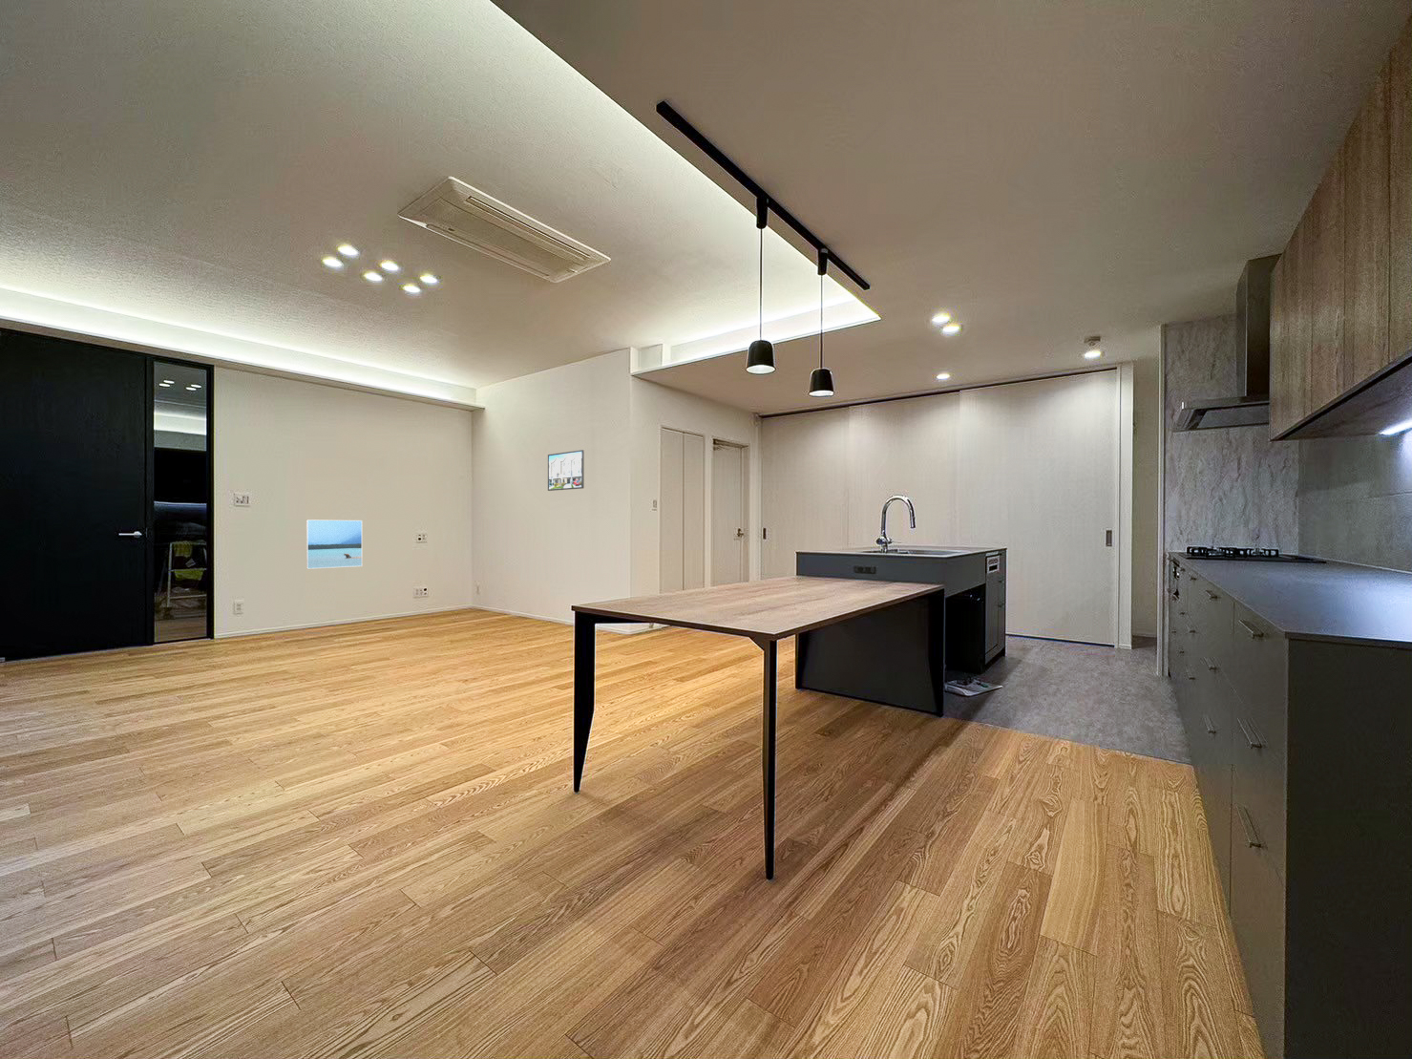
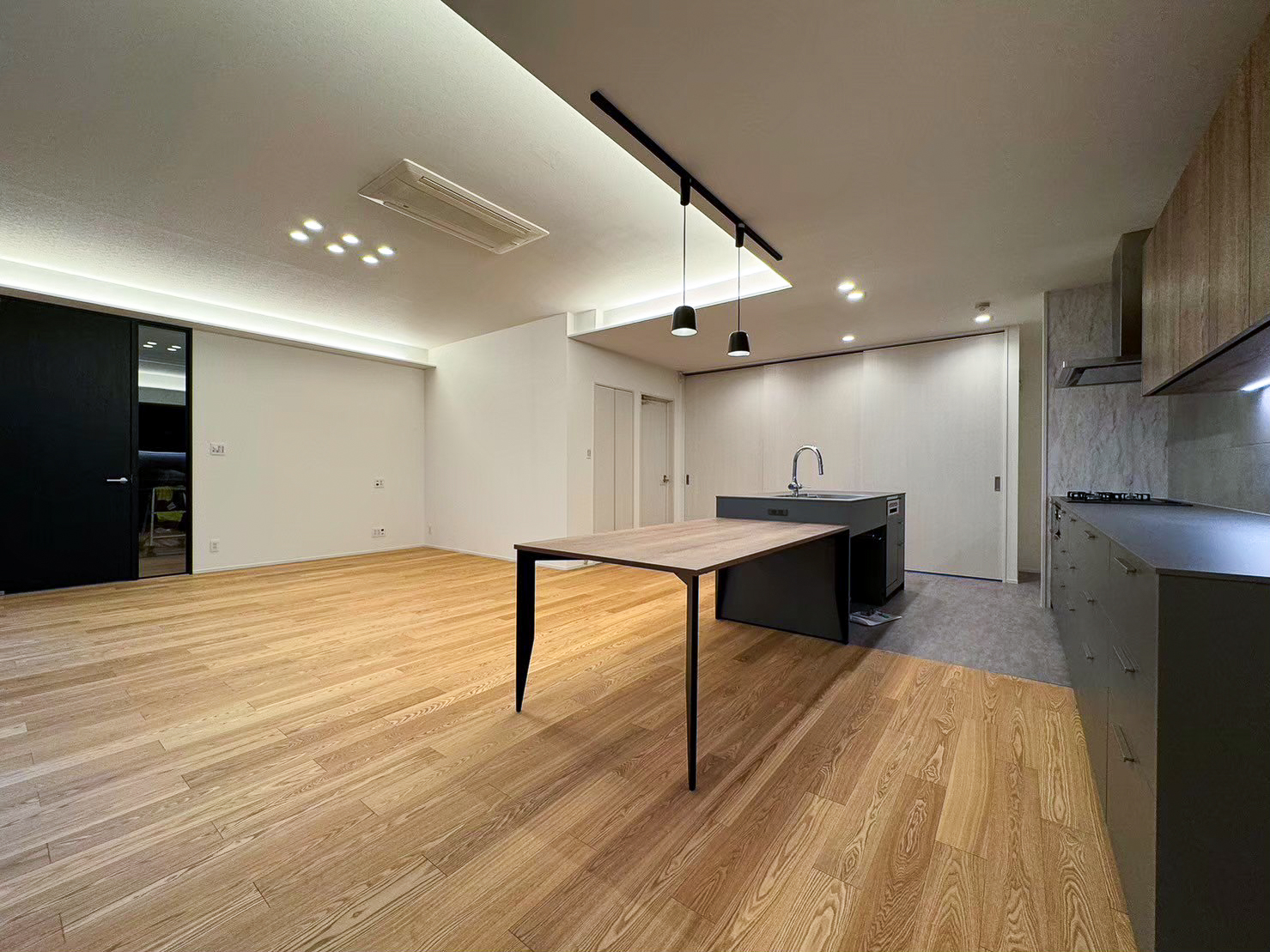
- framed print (335, 543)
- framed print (565, 471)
